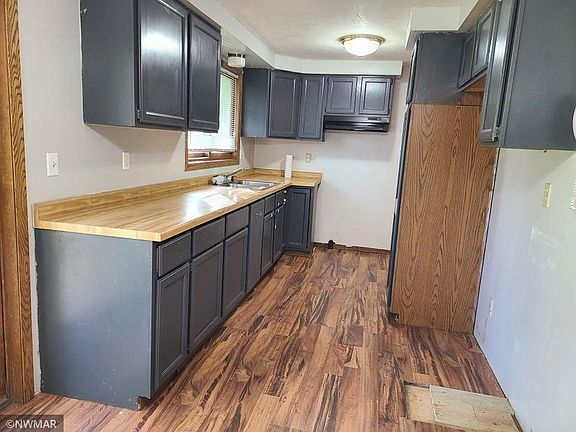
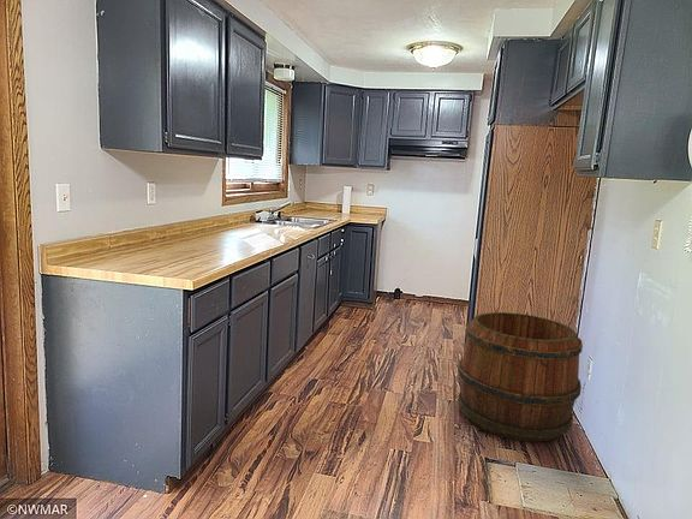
+ barrel (517, 371)
